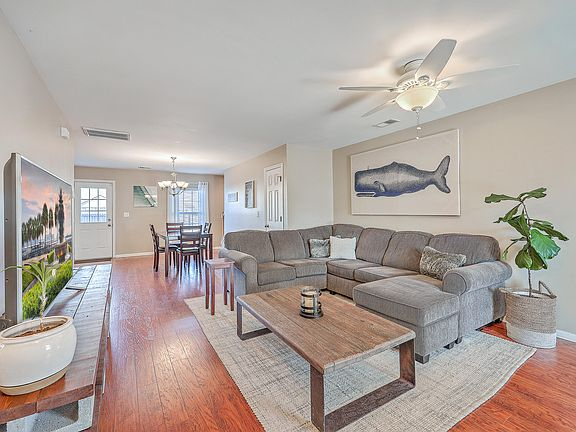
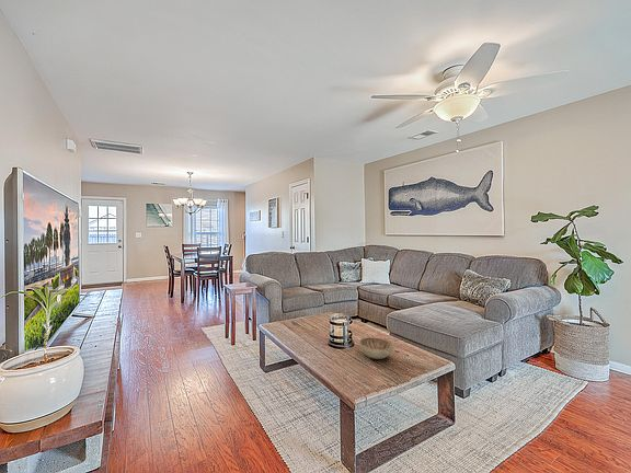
+ decorative bowl (376, 349)
